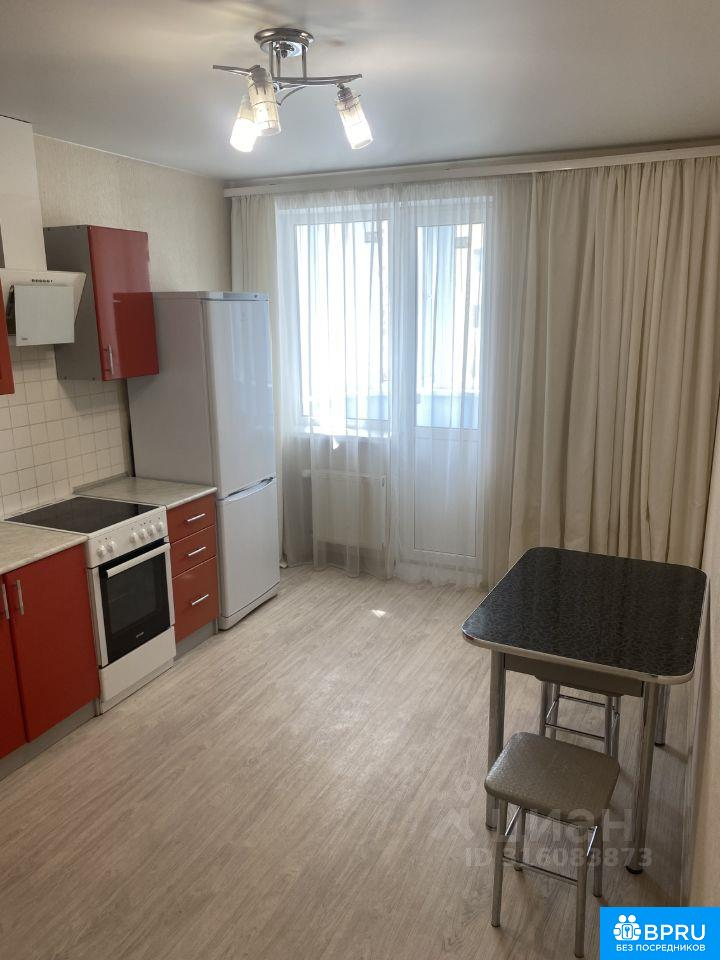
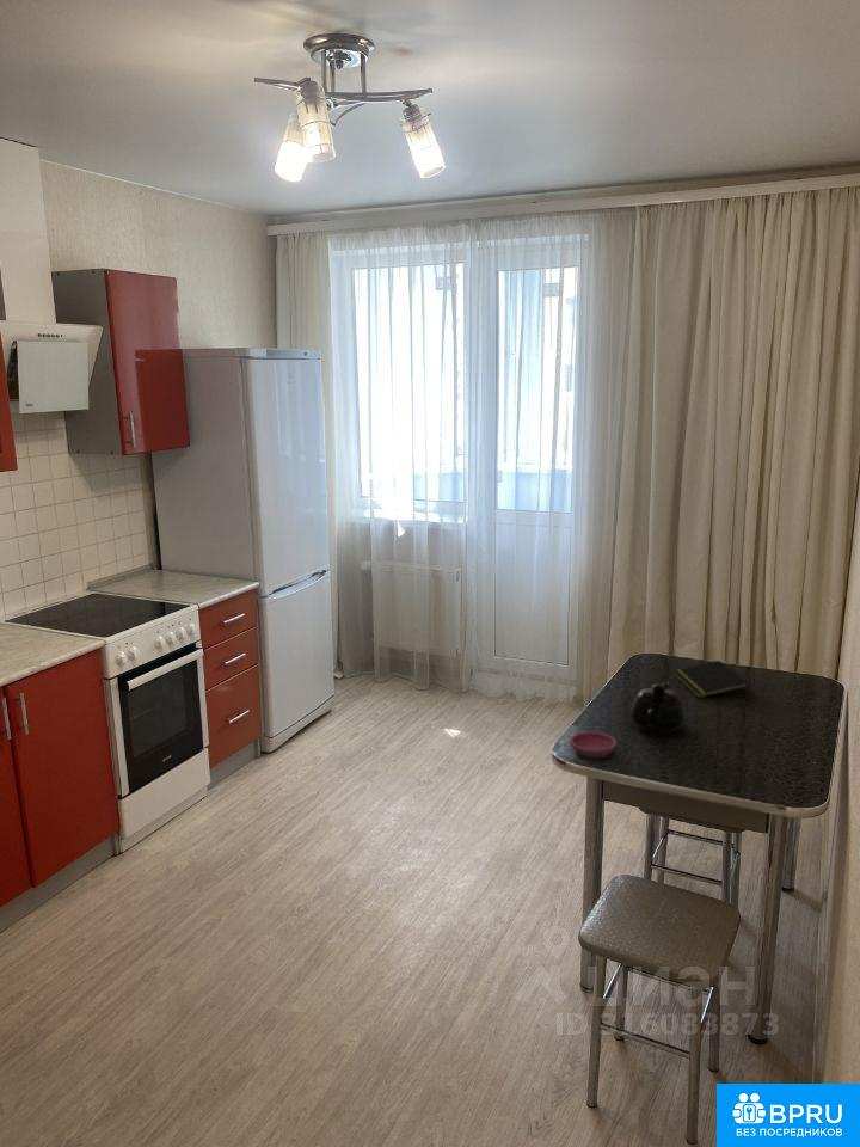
+ saucer (592, 746)
+ notepad (708, 677)
+ teapot (658, 705)
